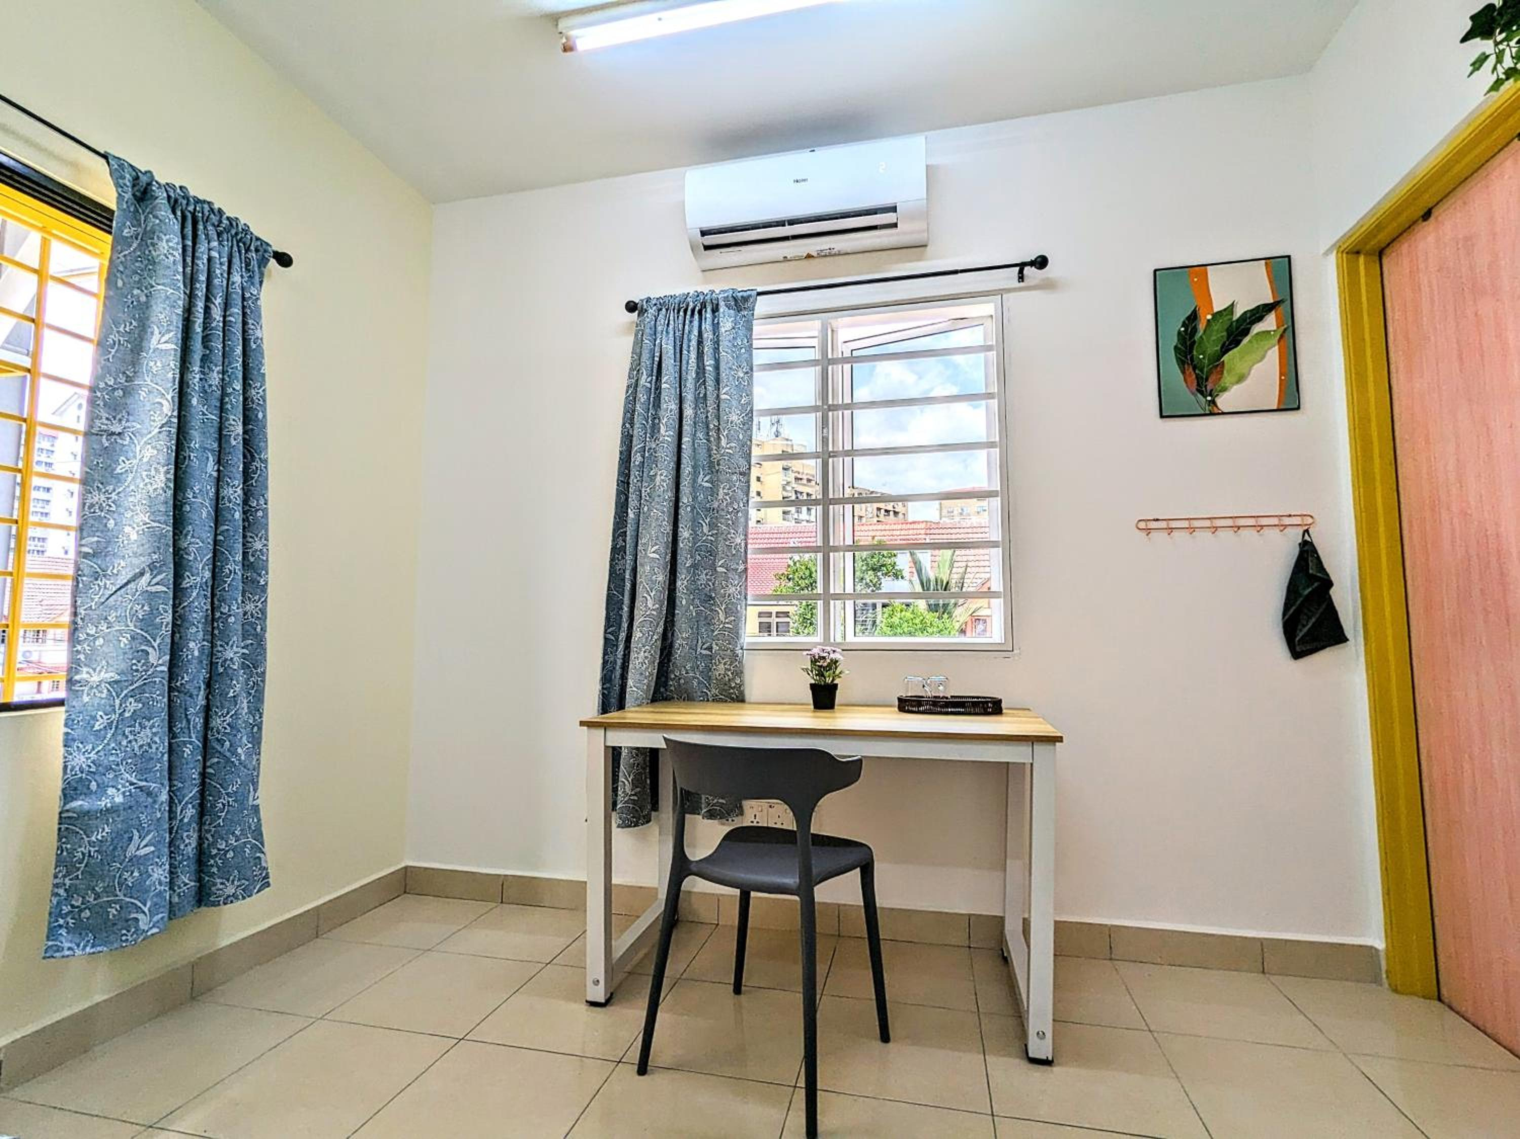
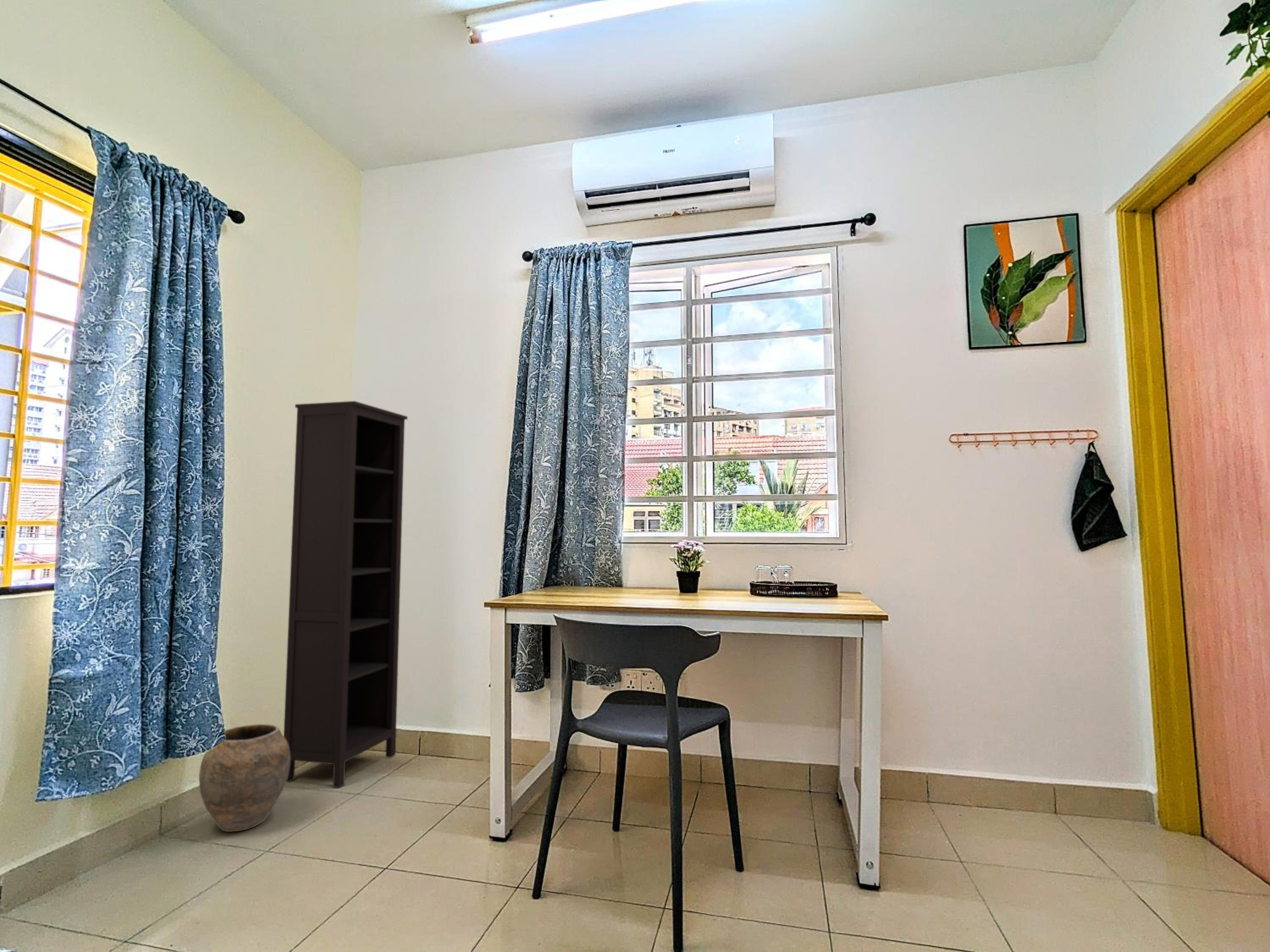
+ vase (246, 777)
+ bookcase (348, 585)
